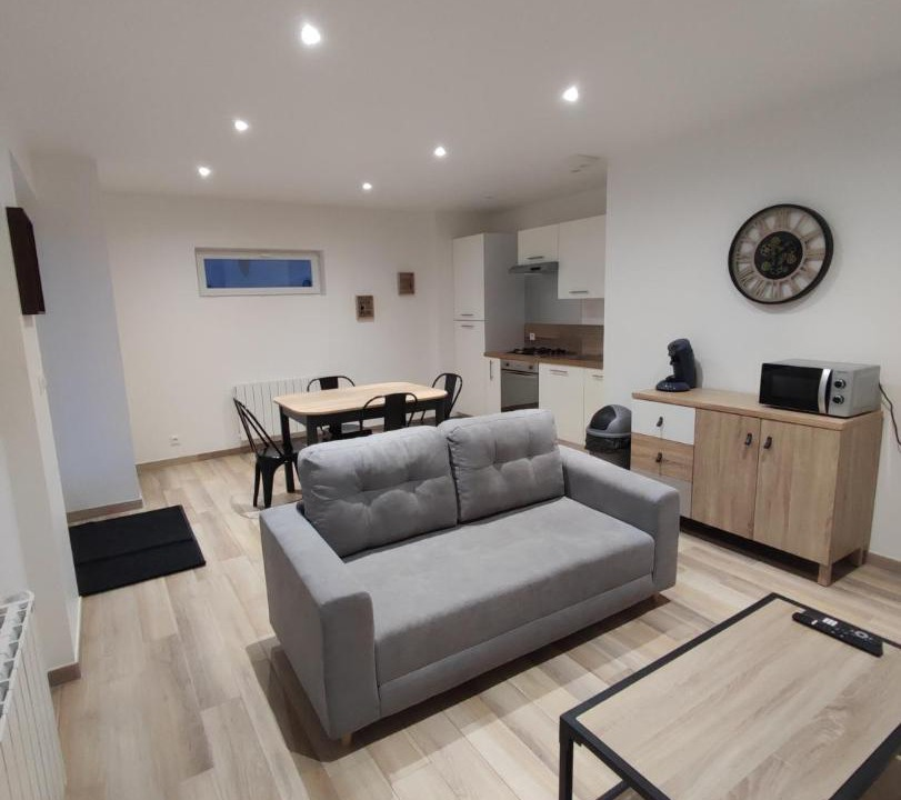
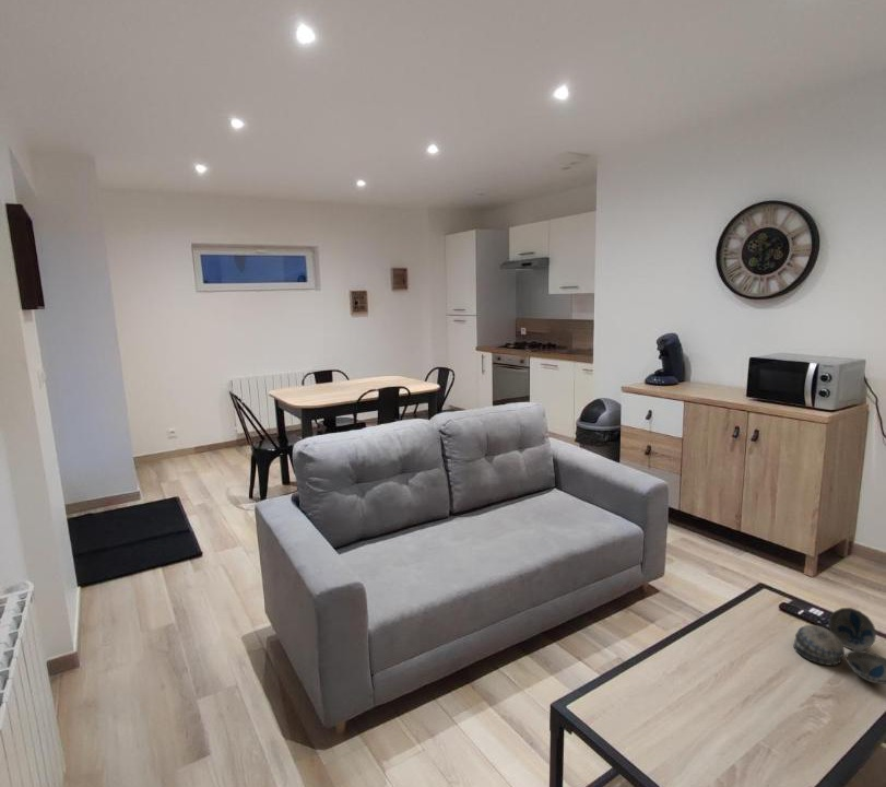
+ decorative bowl (842, 641)
